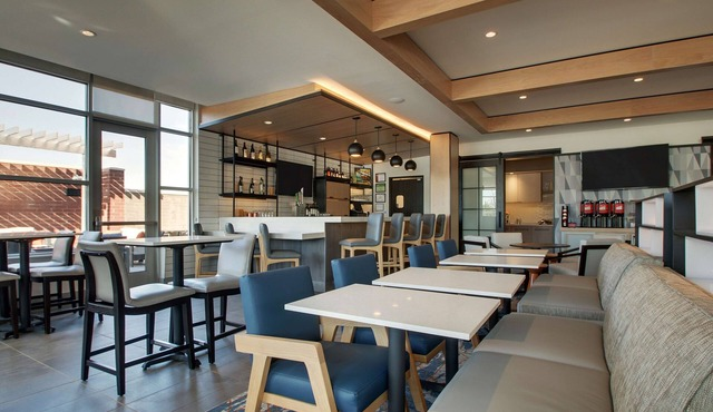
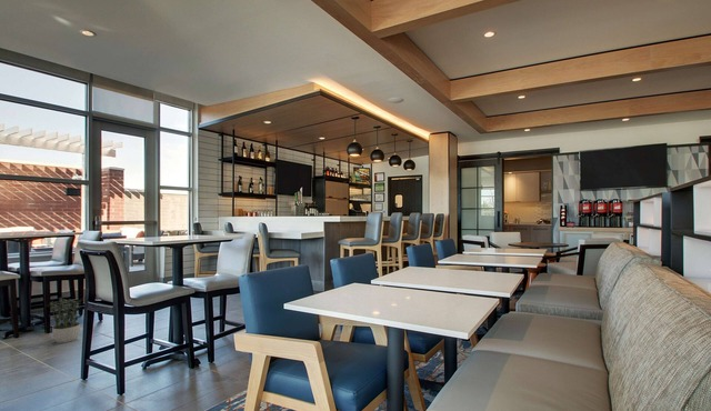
+ potted plant (64, 318)
